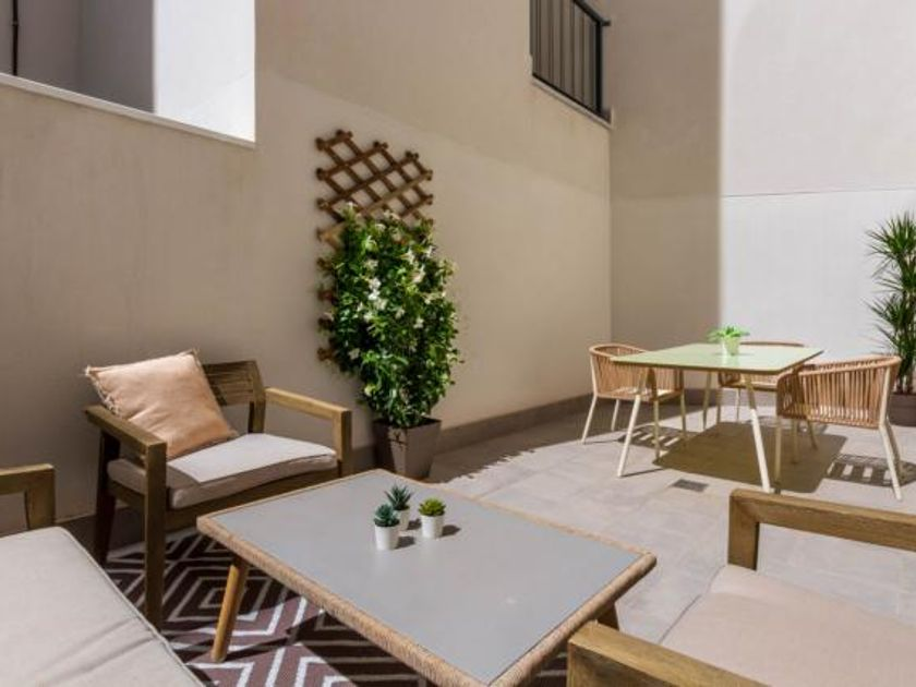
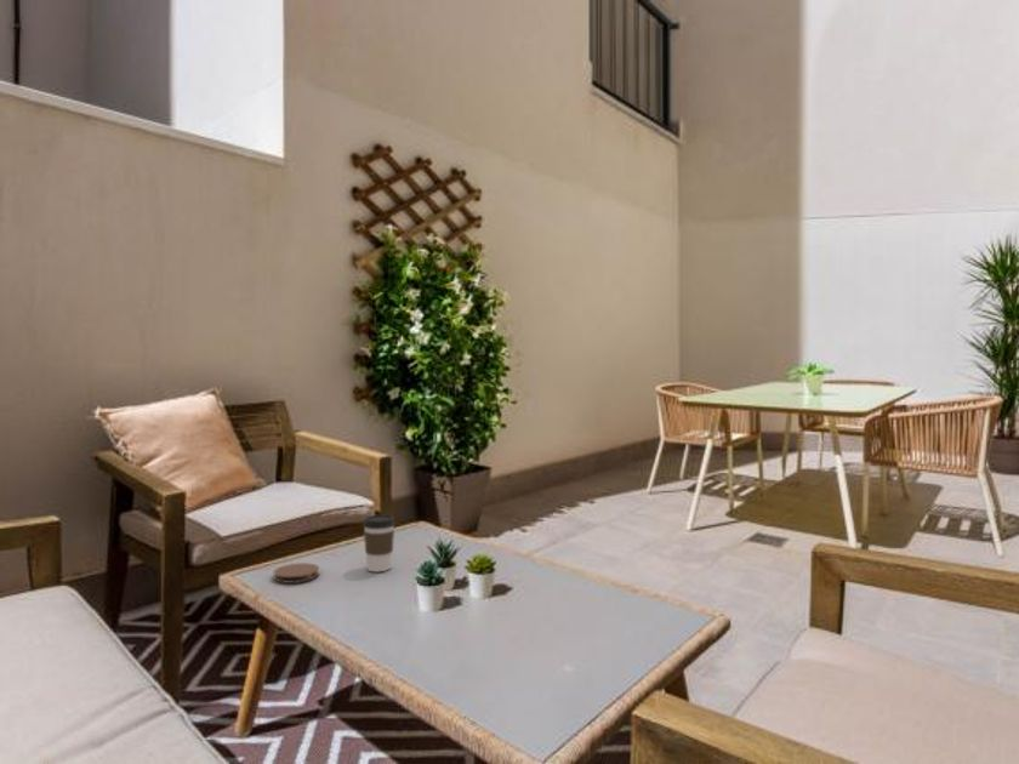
+ coffee cup (378, 542)
+ coaster (296, 572)
